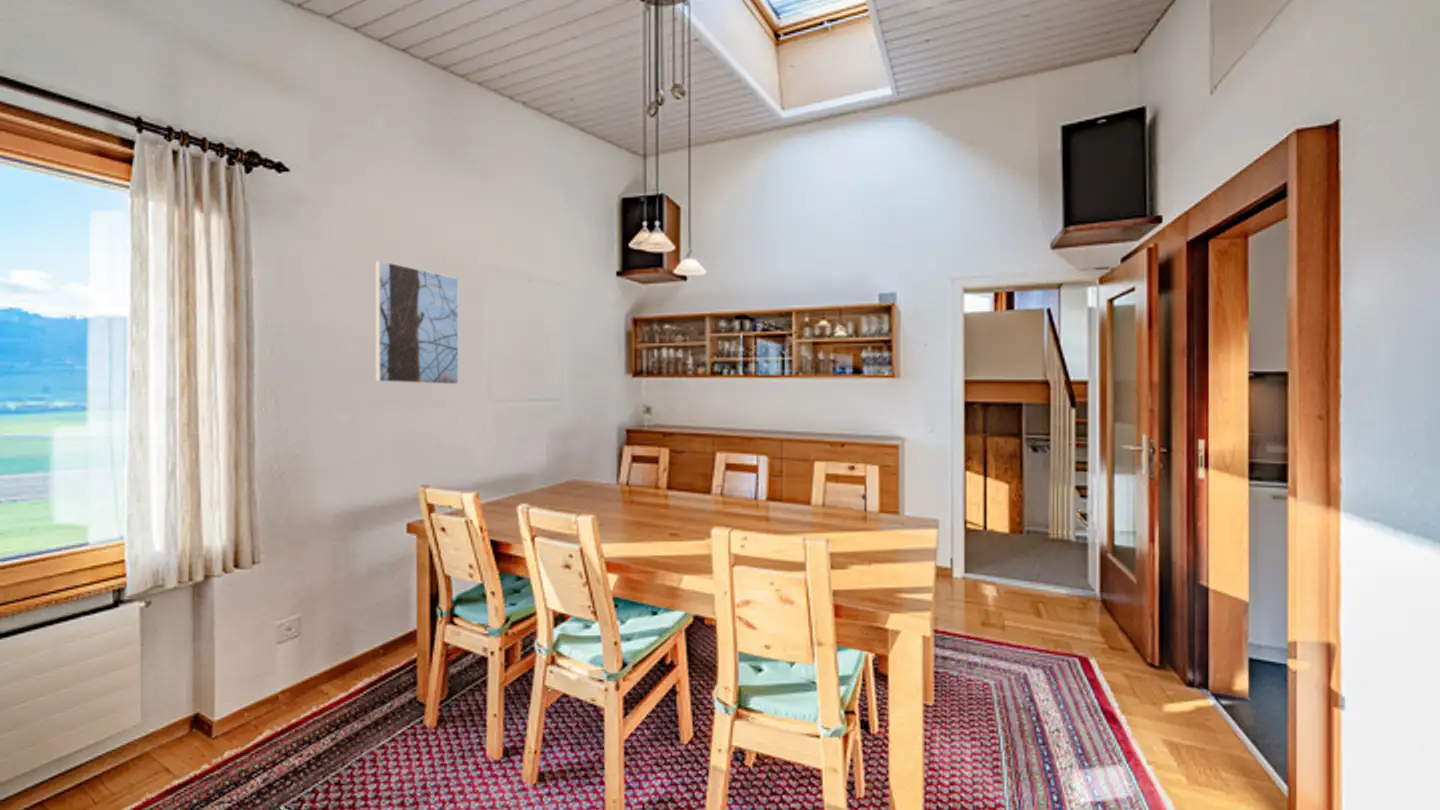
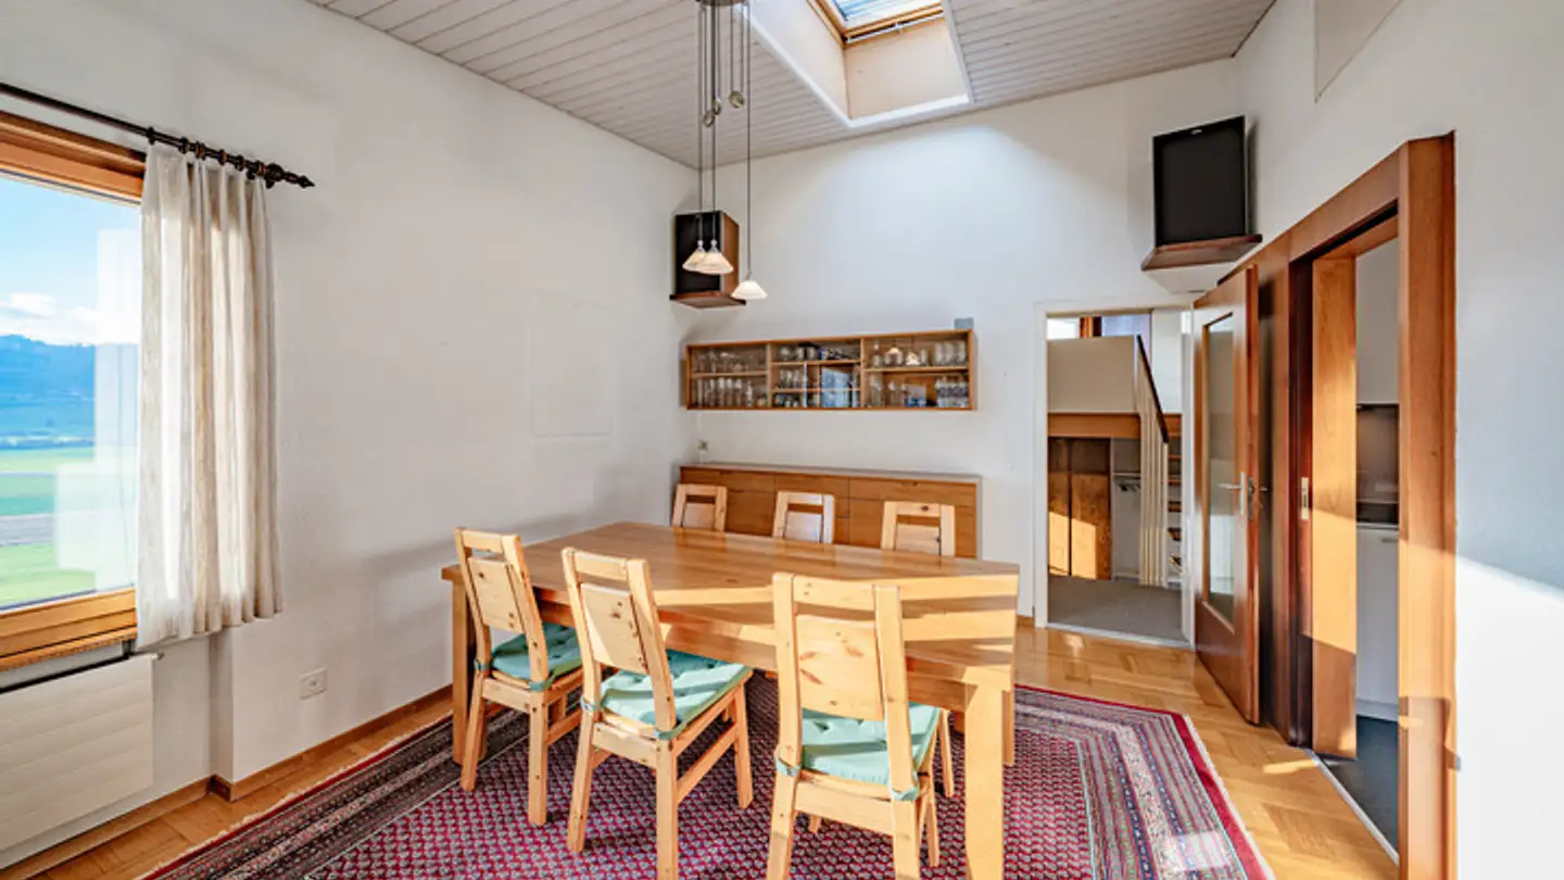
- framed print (419, 326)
